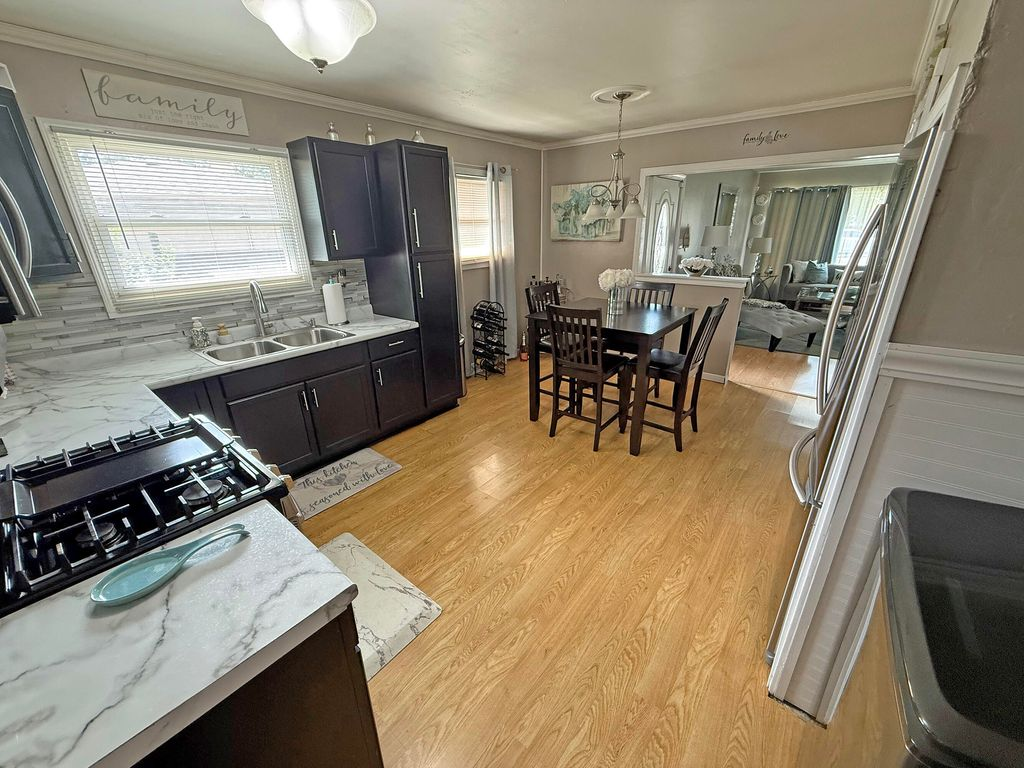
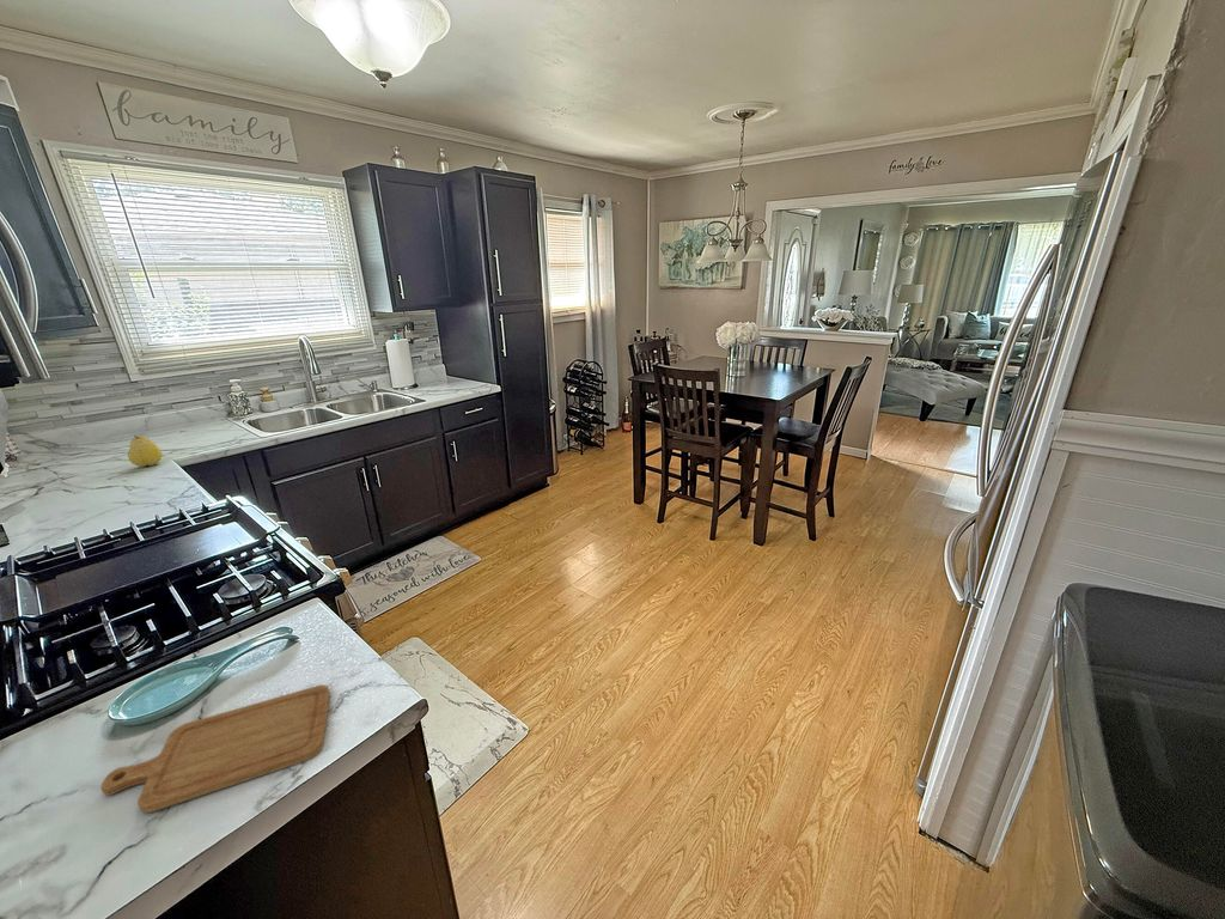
+ fruit (142, 449)
+ chopping board (223, 747)
